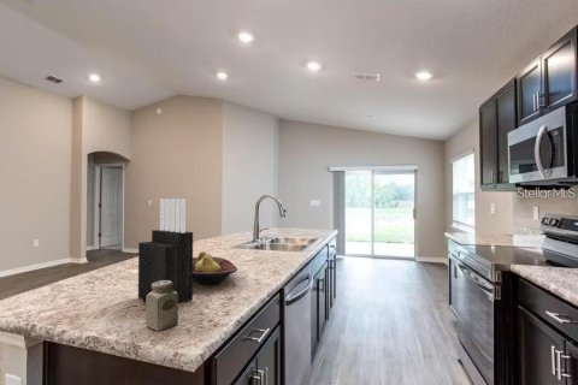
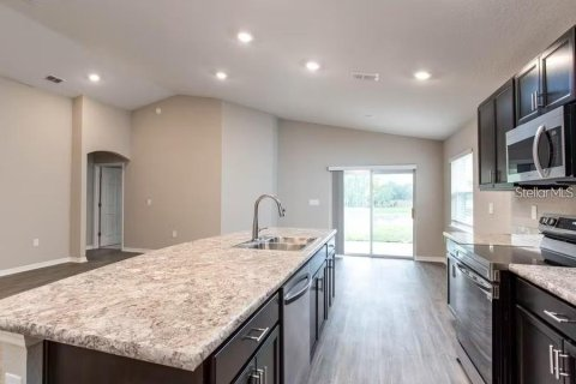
- knife block (161, 248)
- fruit bowl (206, 265)
- salt shaker (161, 303)
